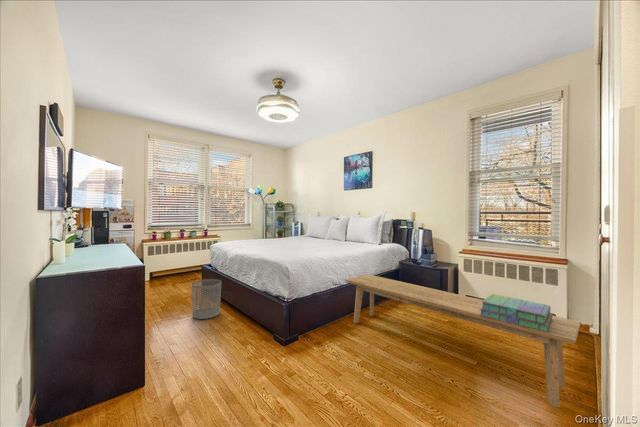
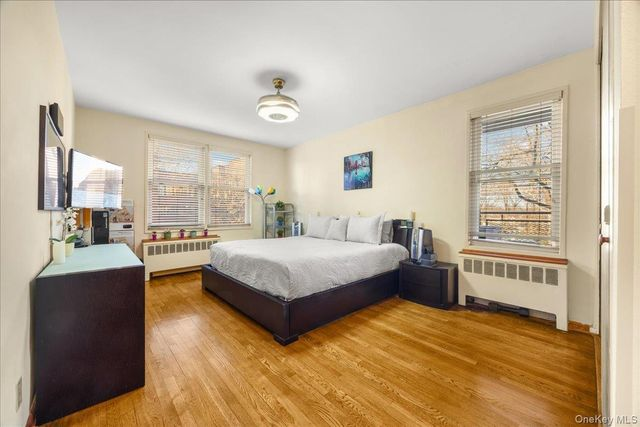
- stack of books (515, 309)
- bench (439, 312)
- waste bin (206, 298)
